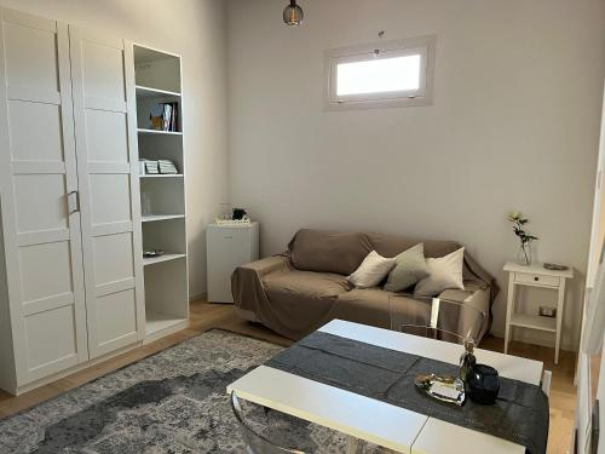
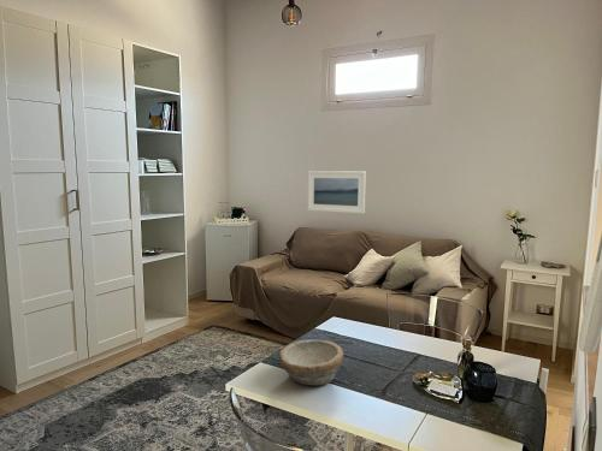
+ bowl (311, 363)
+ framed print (335, 191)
